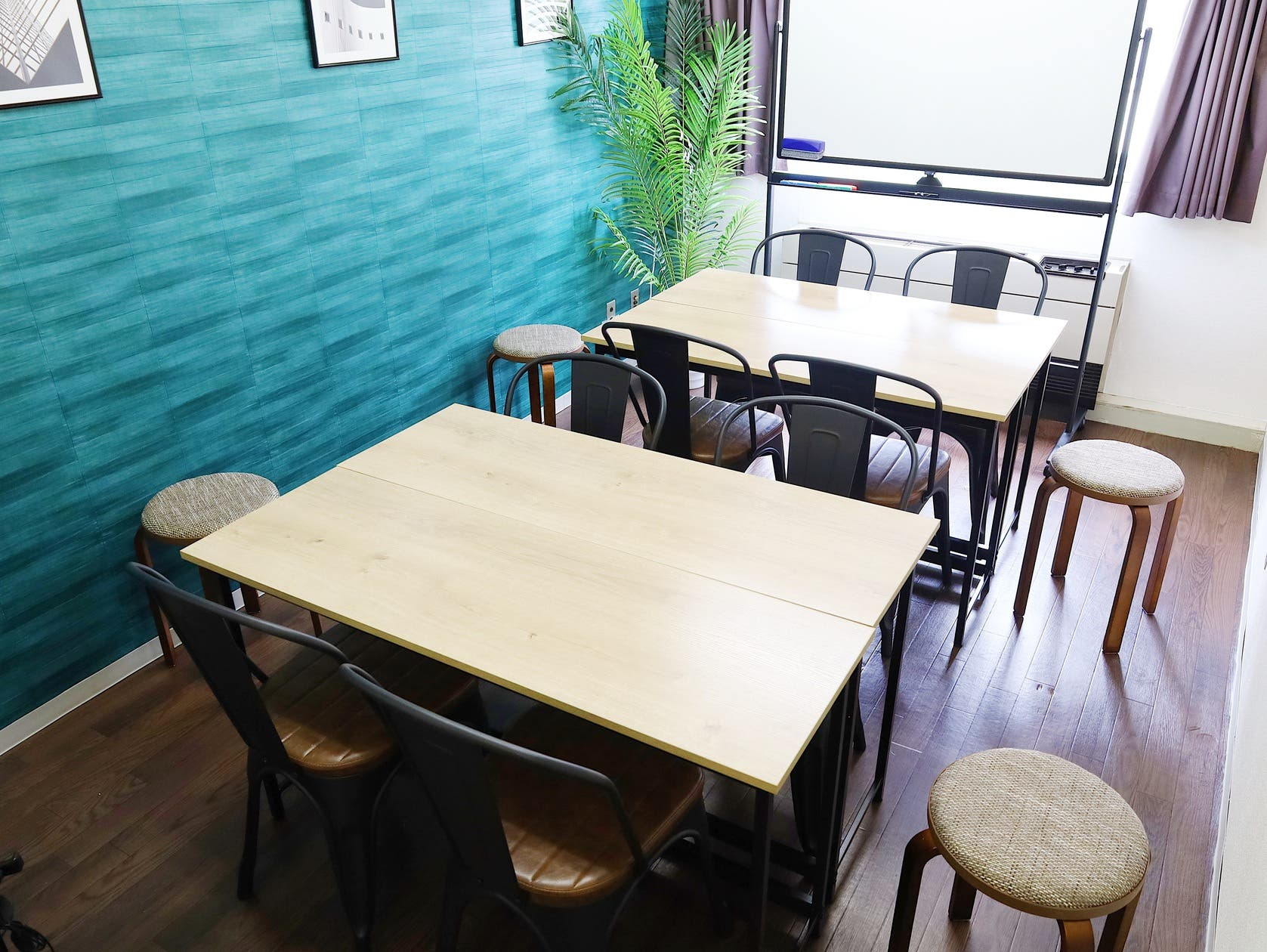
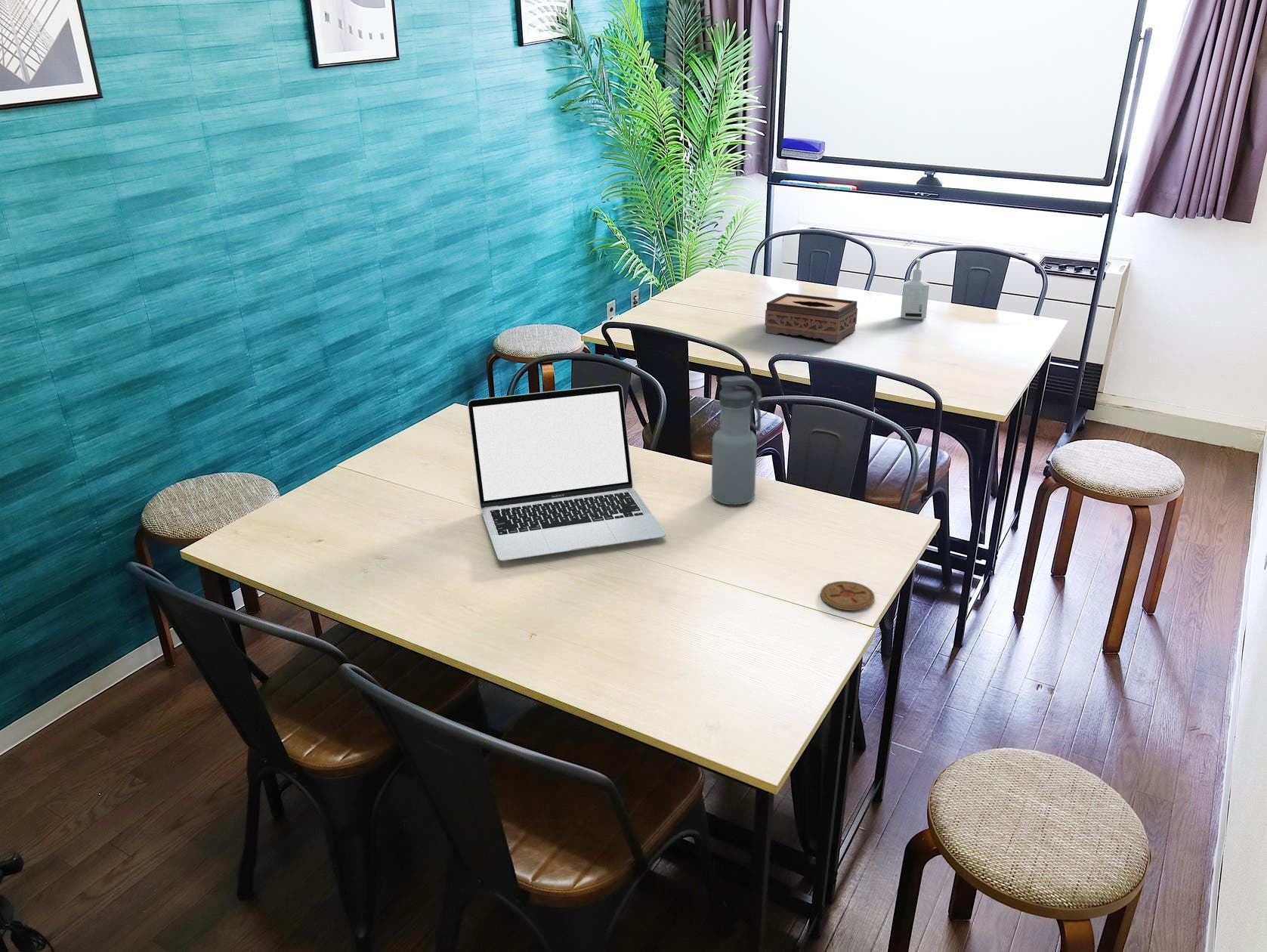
+ water bottle (735, 439)
+ laptop (564, 468)
+ bottle (916, 289)
+ coaster (847, 595)
+ tissue box (811, 317)
